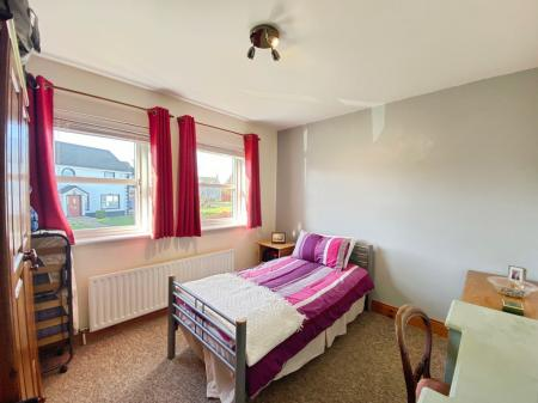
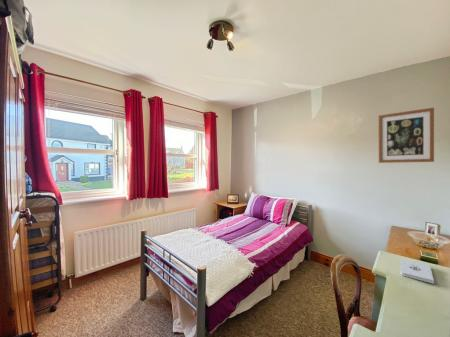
+ wall art (404, 137)
+ notepad (415, 269)
